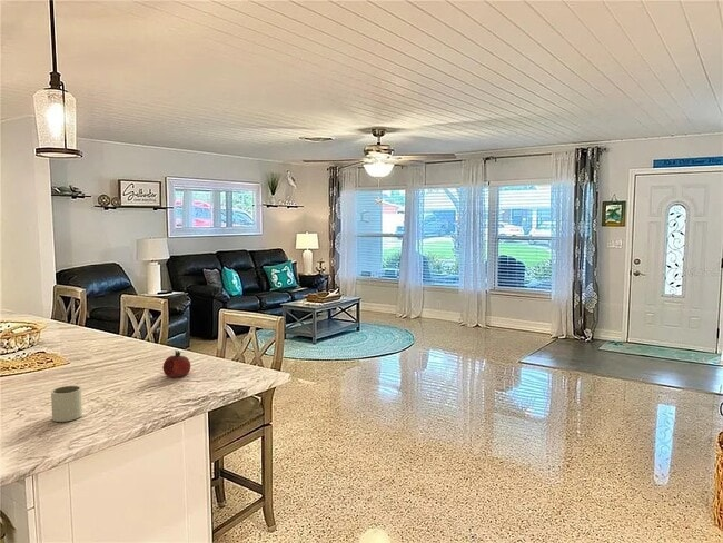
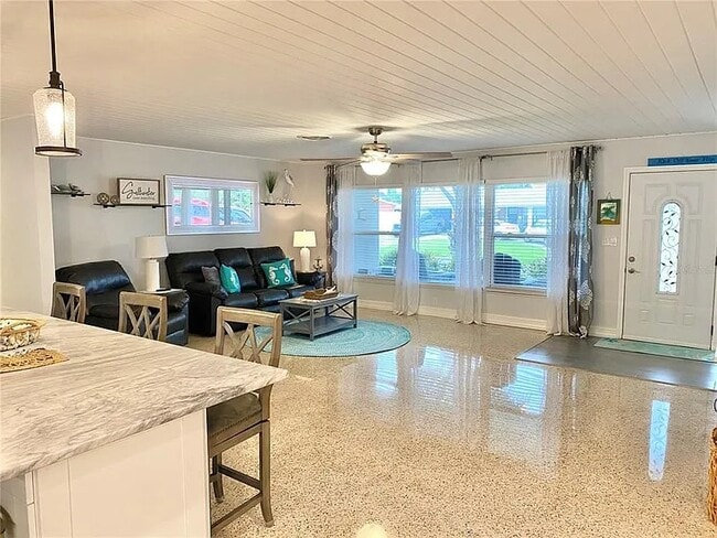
- fruit (177, 362)
- mug (66, 401)
